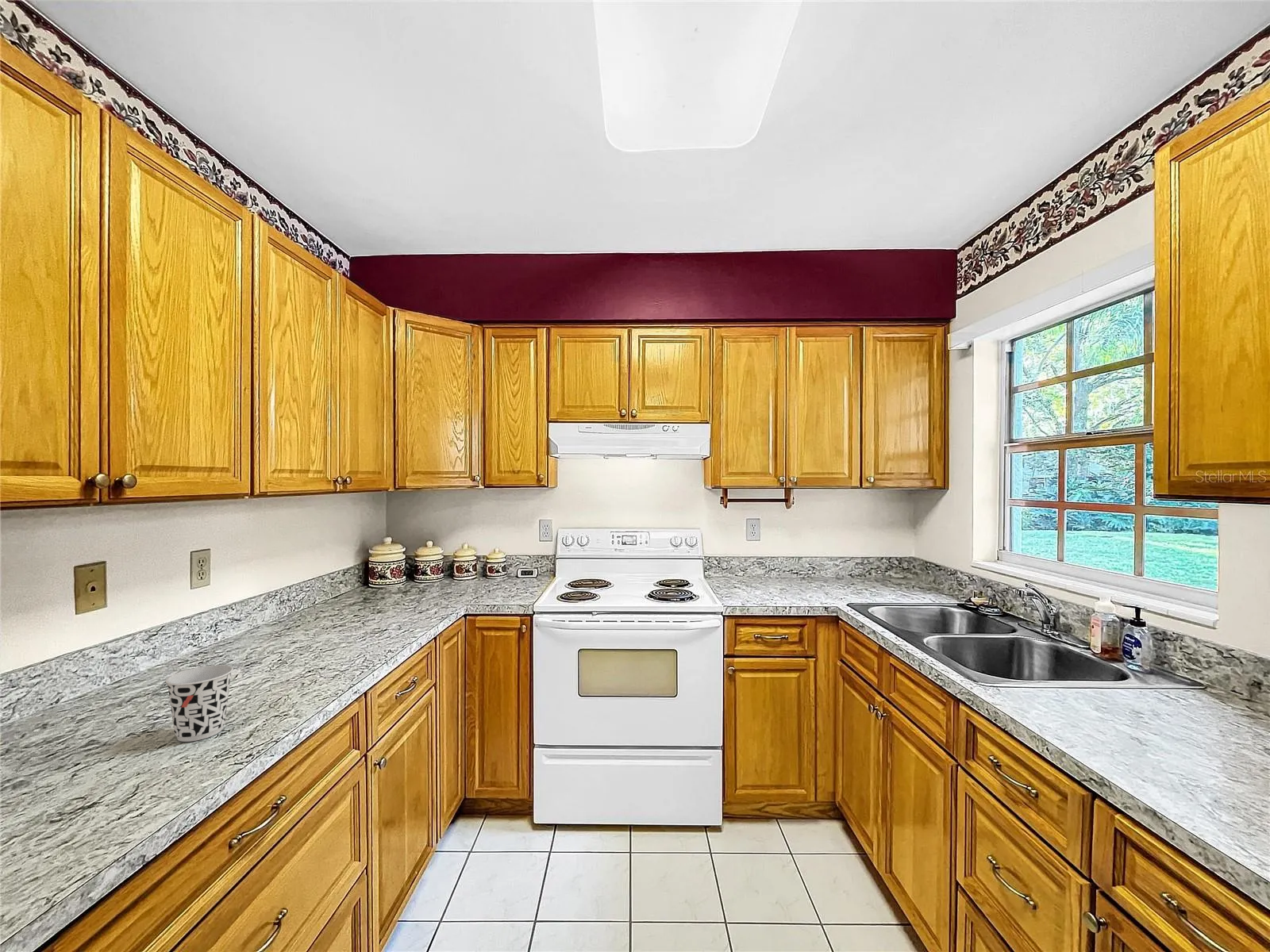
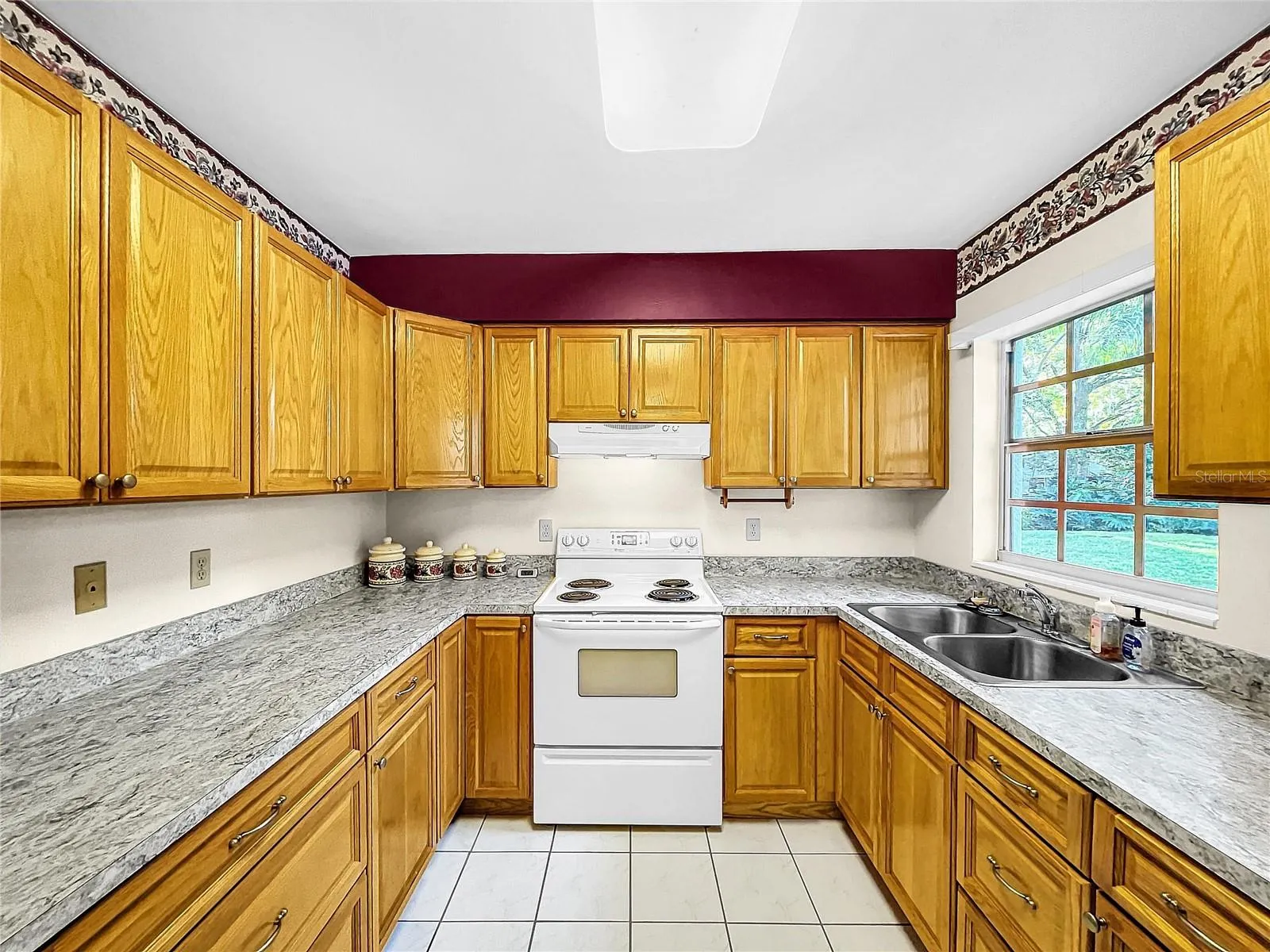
- cup (200, 703)
